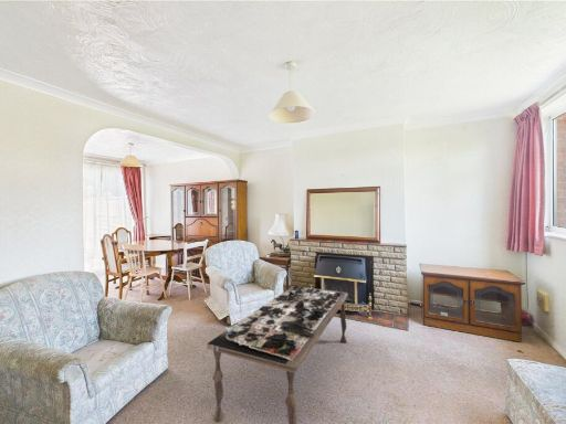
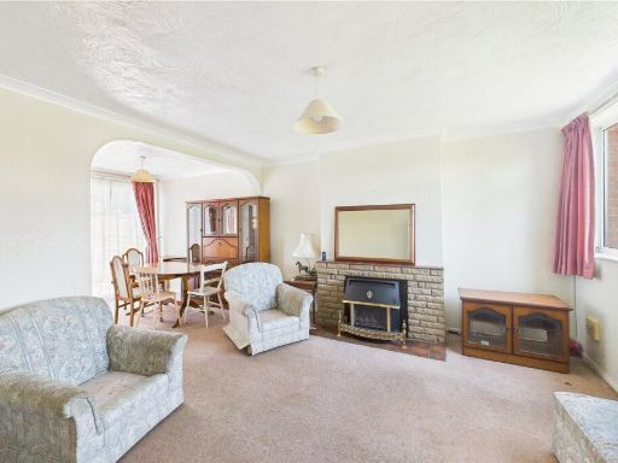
- coffee table (293, 336)
